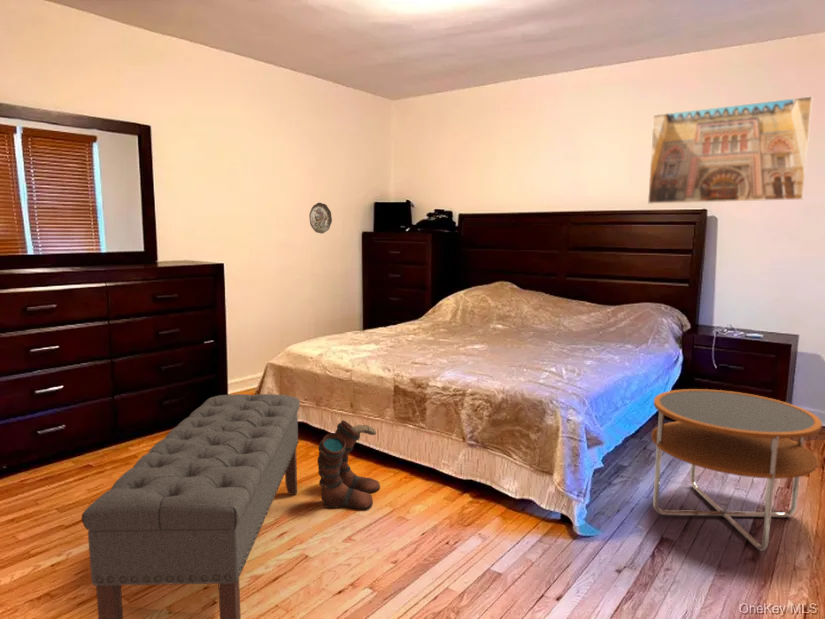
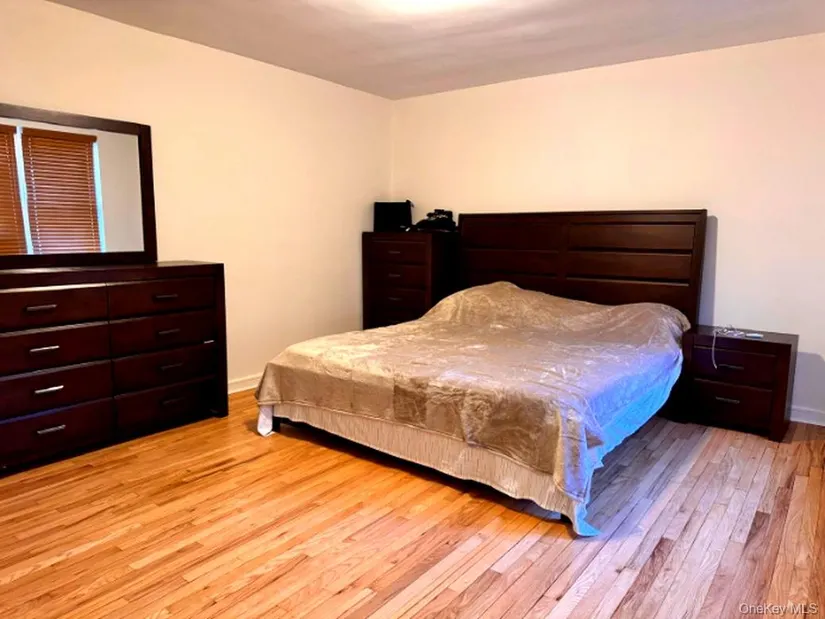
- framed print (723, 154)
- boots (347, 458)
- decorative plate (319, 218)
- side table (728, 463)
- bench (221, 495)
